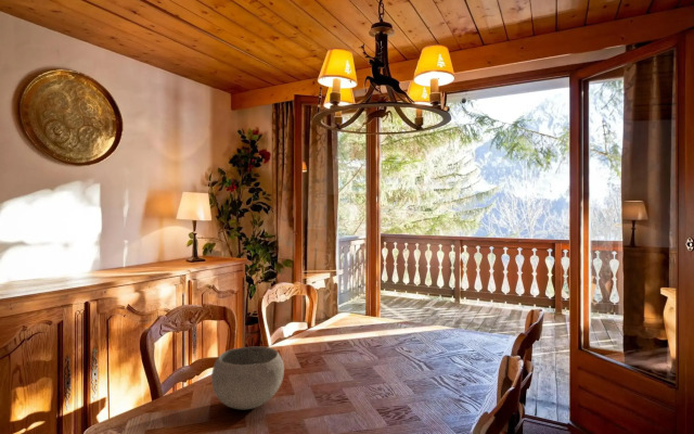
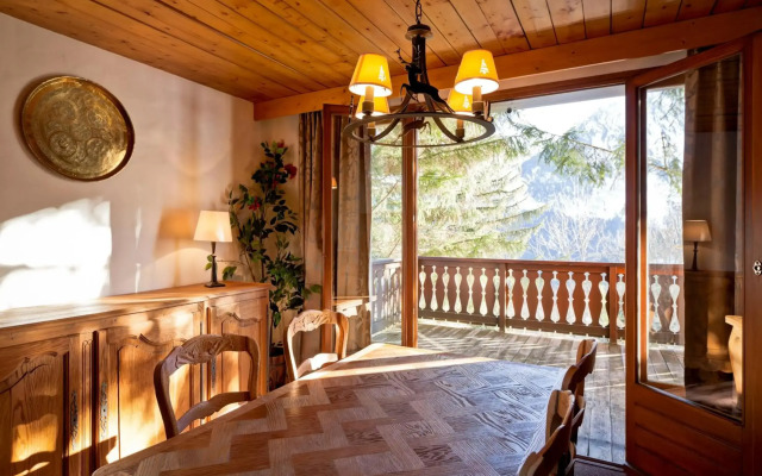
- bowl (248, 379)
